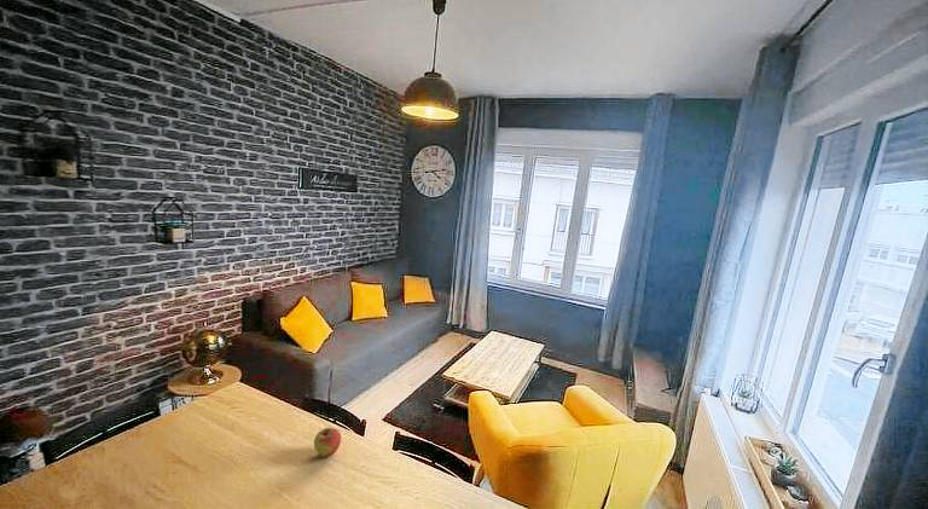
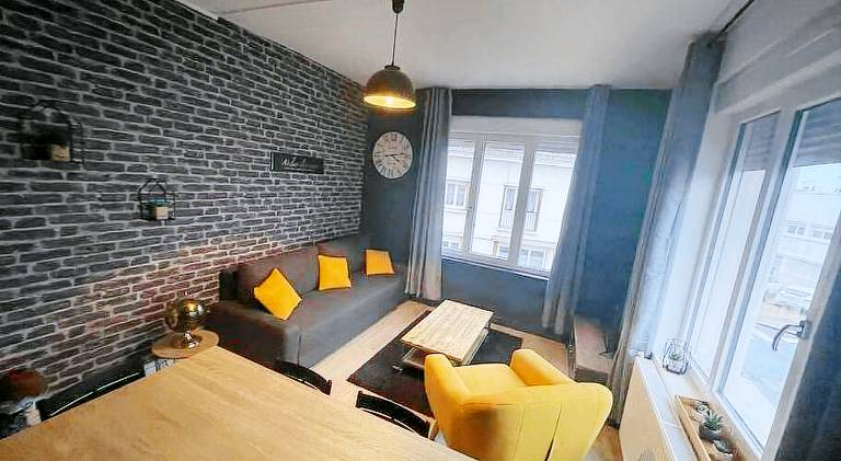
- apple (327, 441)
